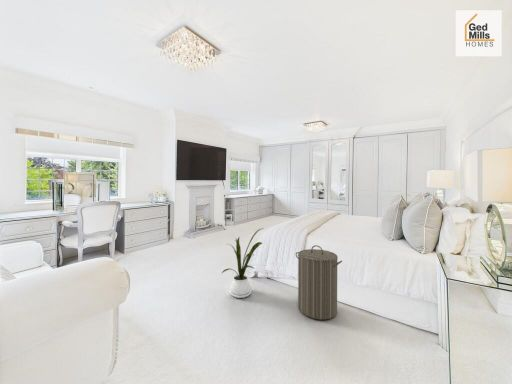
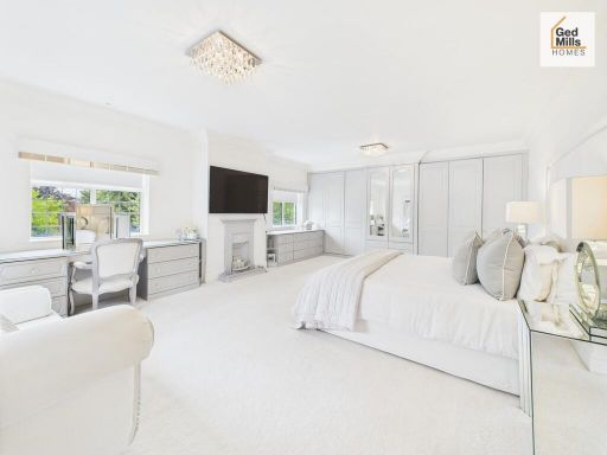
- laundry hamper (317, 277)
- house plant (243, 261)
